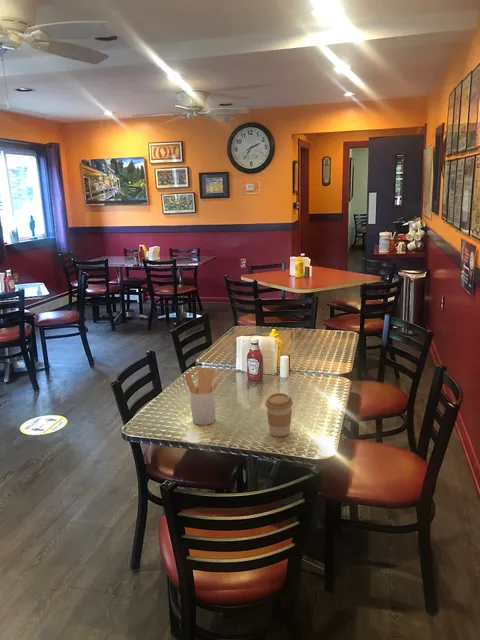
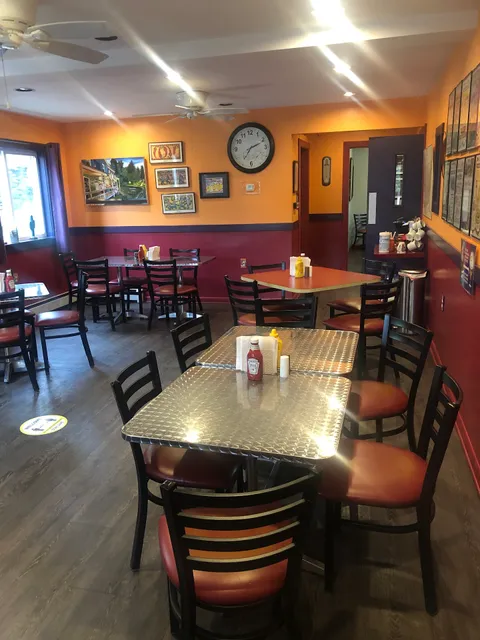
- coffee cup (279, 414)
- utensil holder (204, 394)
